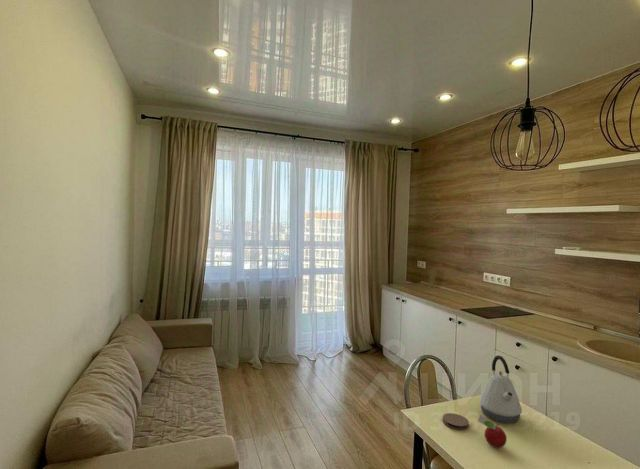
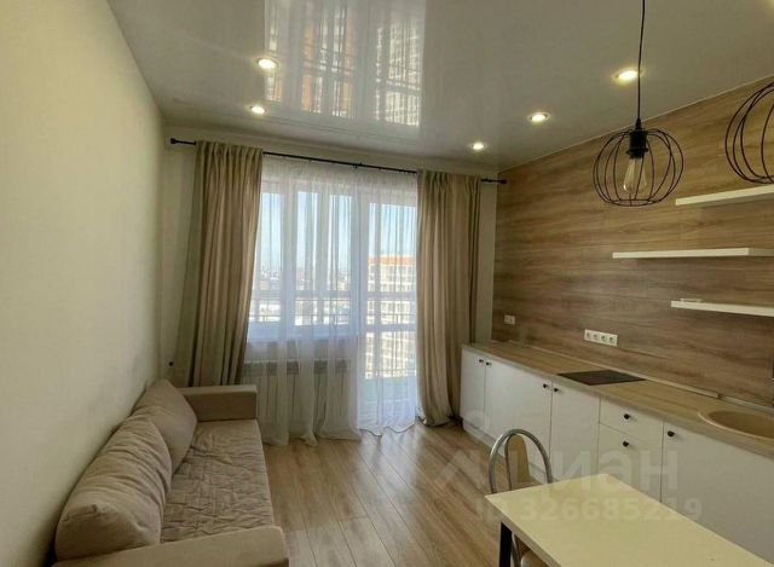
- kettle (501, 386)
- coaster (455, 421)
- fruit (492, 432)
